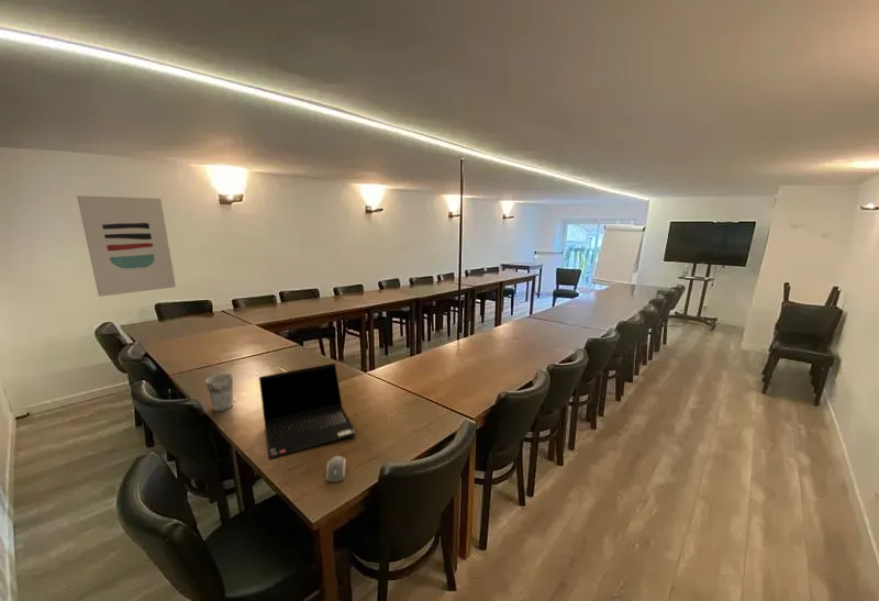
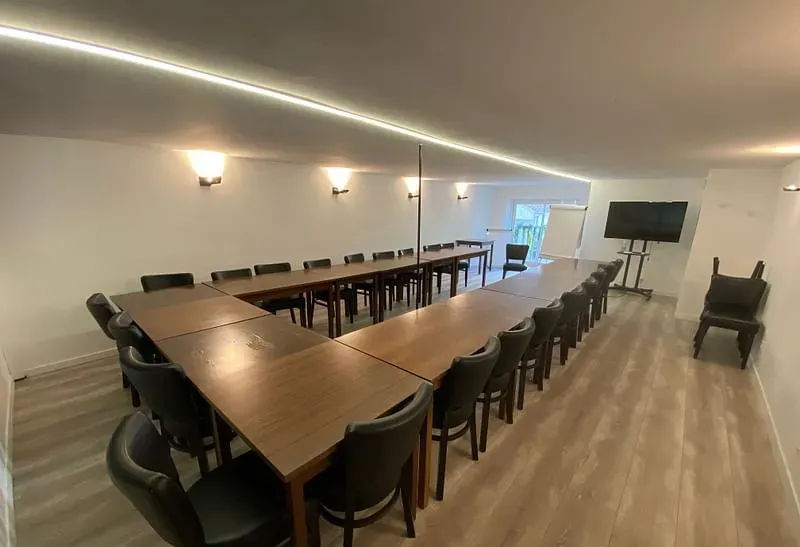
- laptop computer (305, 405)
- wall art (131, 245)
- computer mouse (336, 465)
- cup (221, 392)
